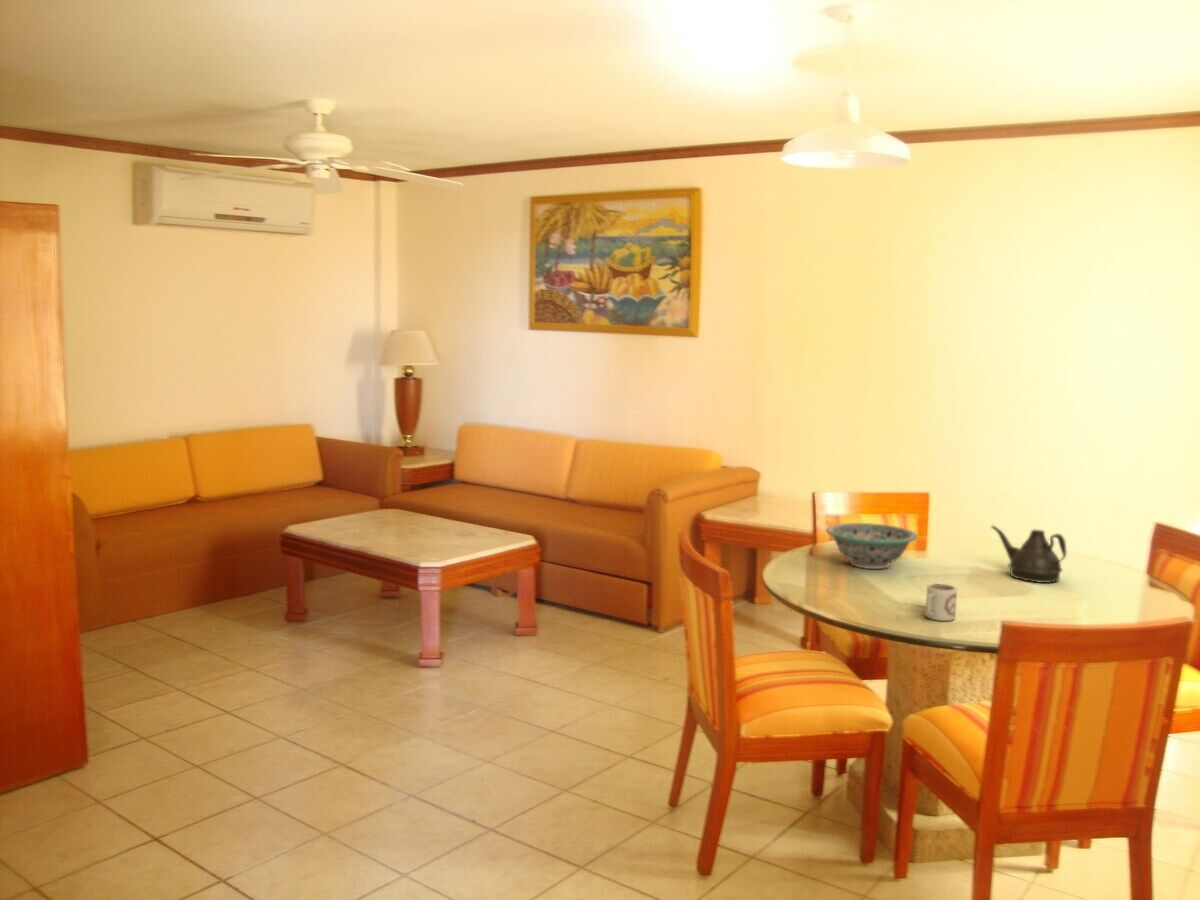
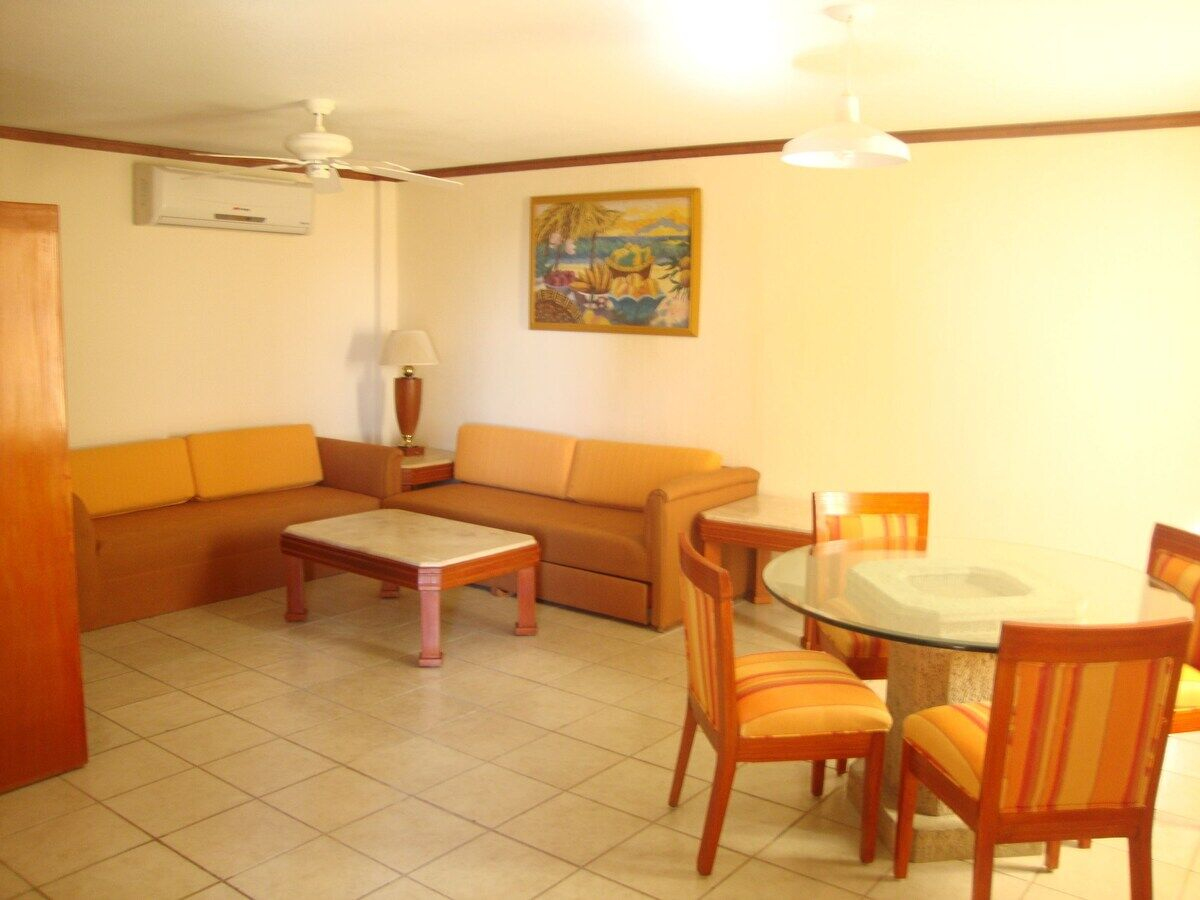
- teapot (1027, 551)
- cup (938, 602)
- decorative bowl (870, 548)
